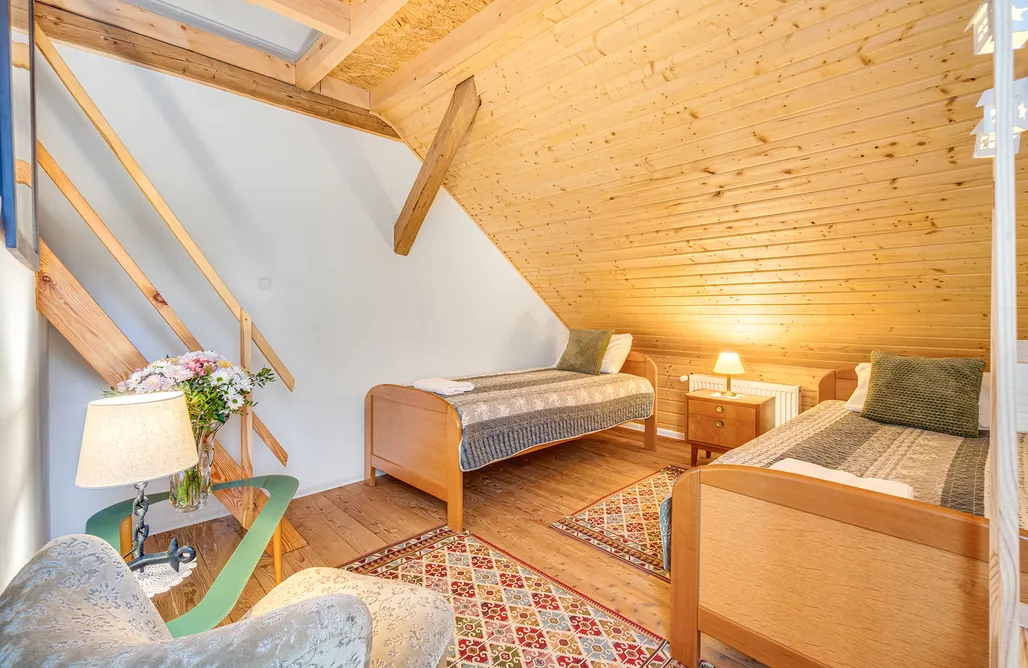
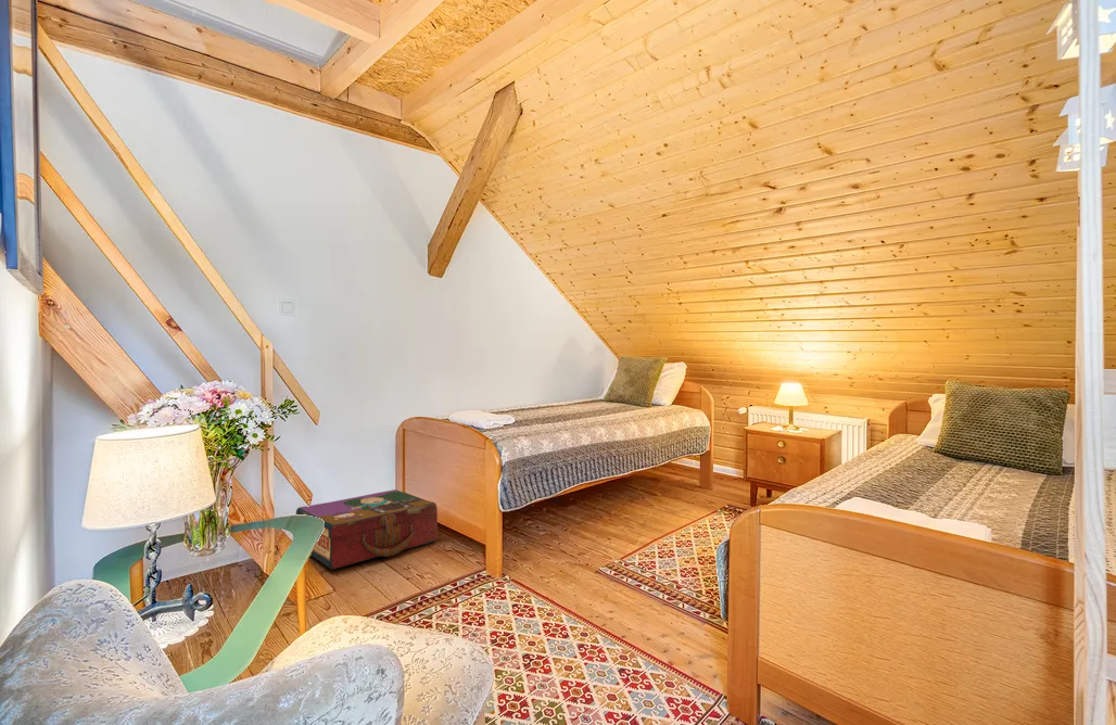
+ suitcase (369, 525)
